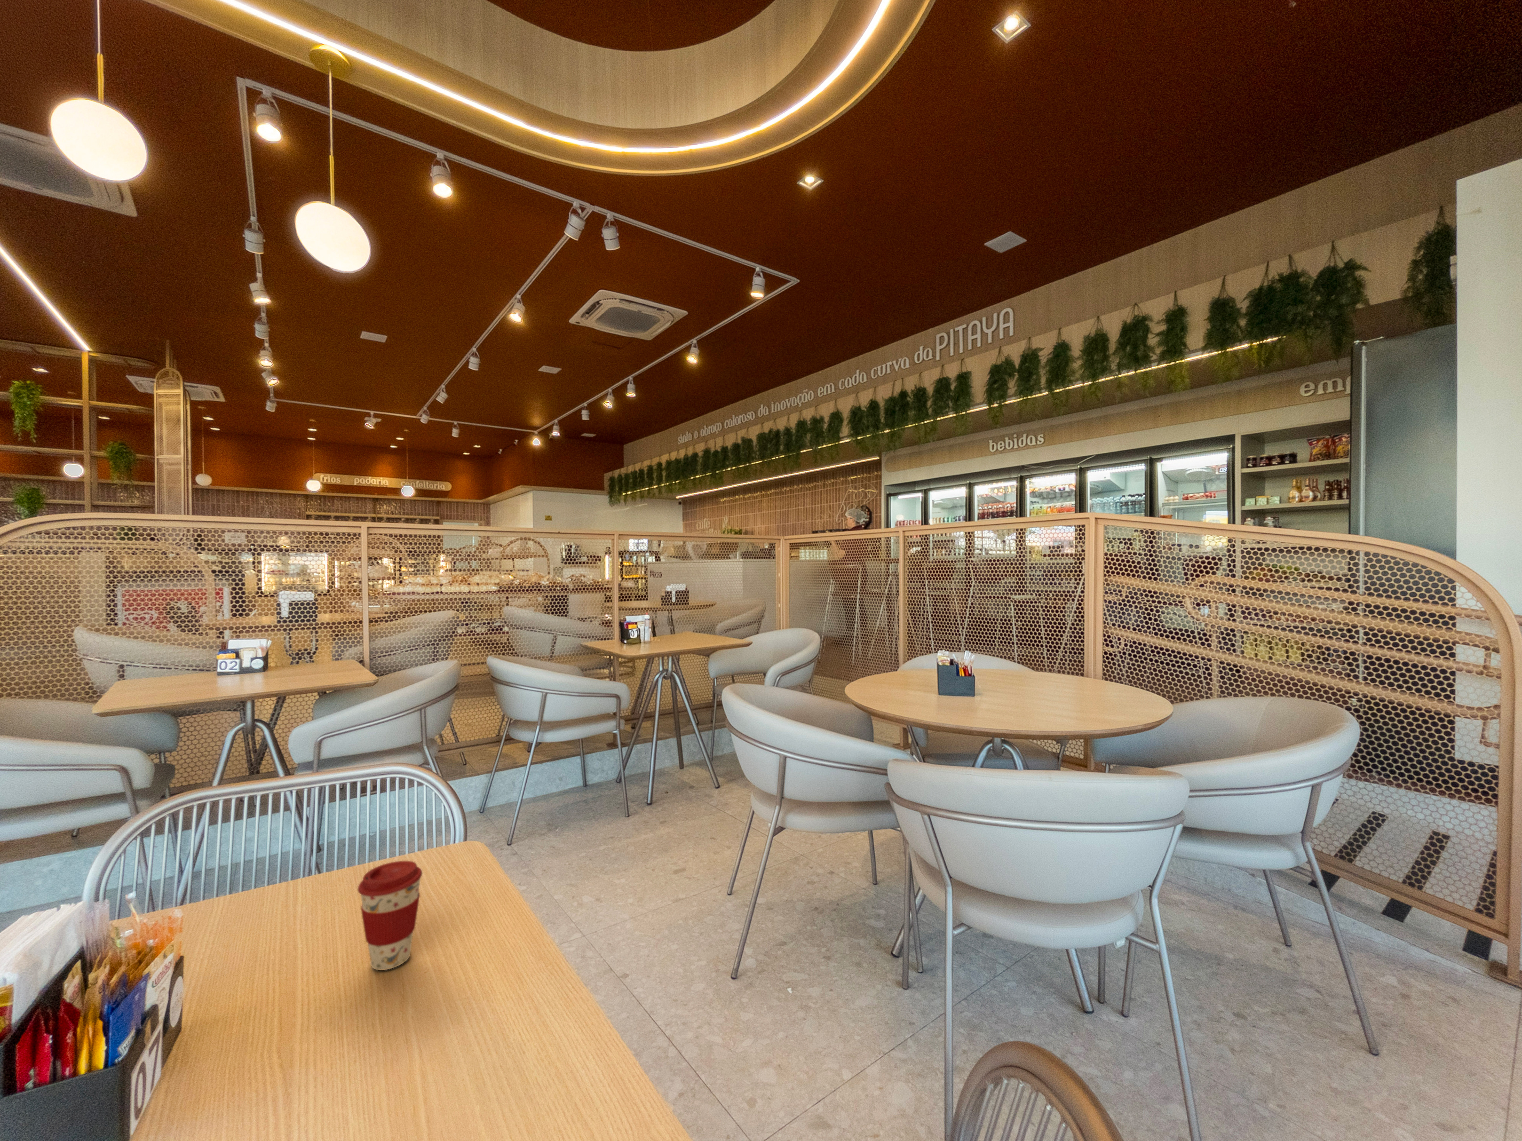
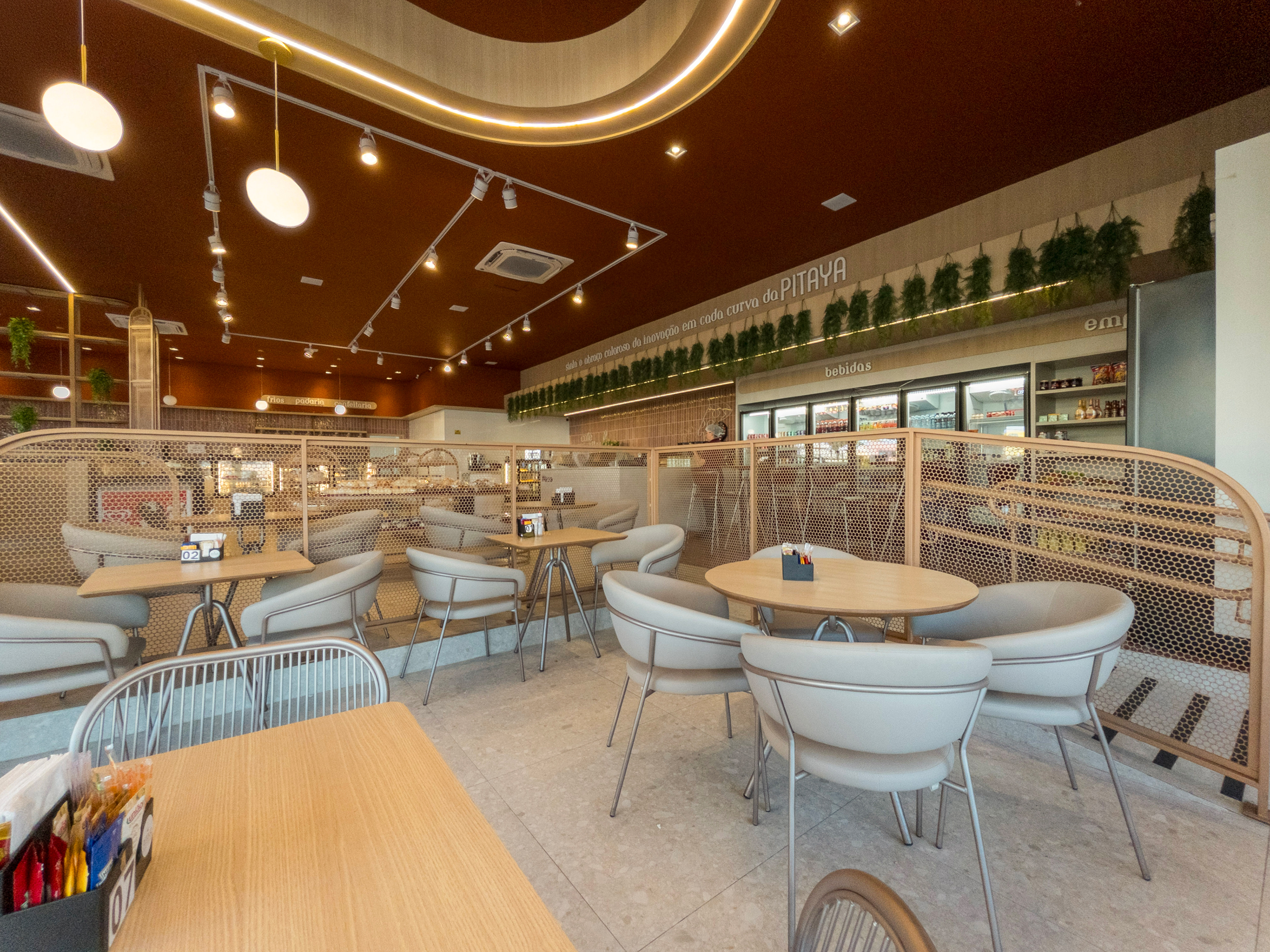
- coffee cup (391, 914)
